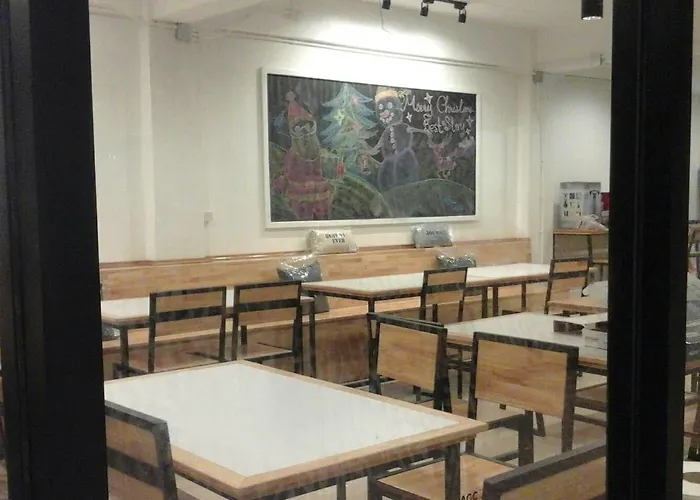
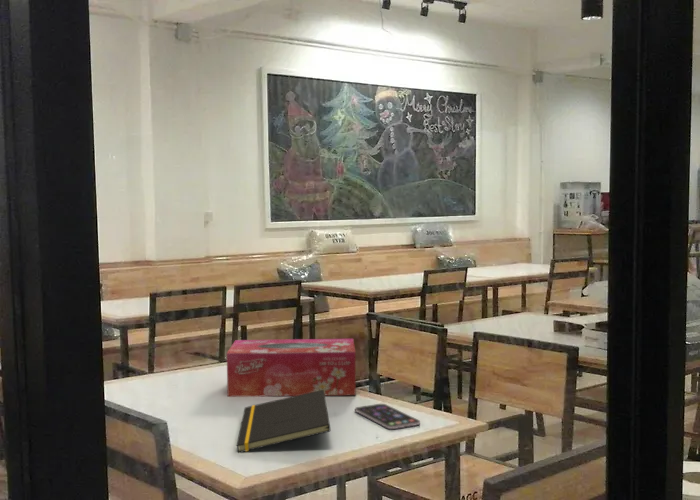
+ notepad (284, 418)
+ smartphone (386, 415)
+ tissue box (293, 366)
